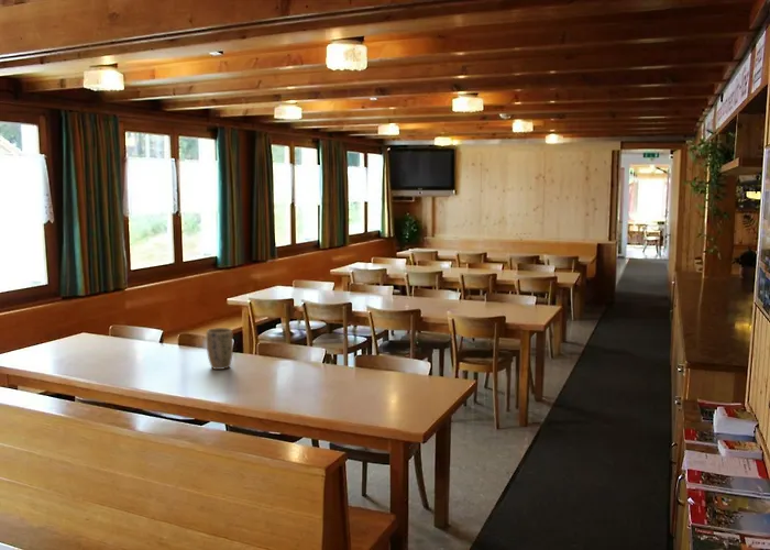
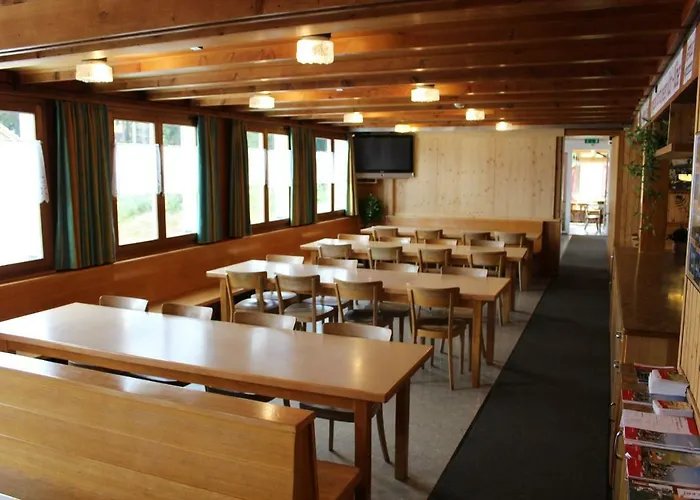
- plant pot (220, 349)
